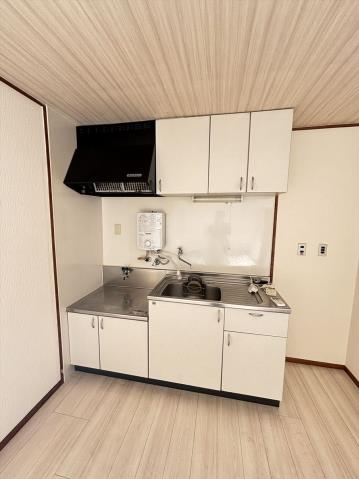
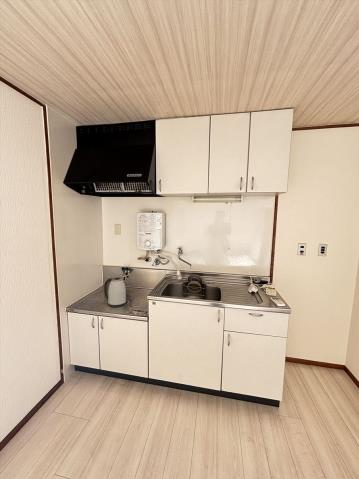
+ kettle (114, 290)
